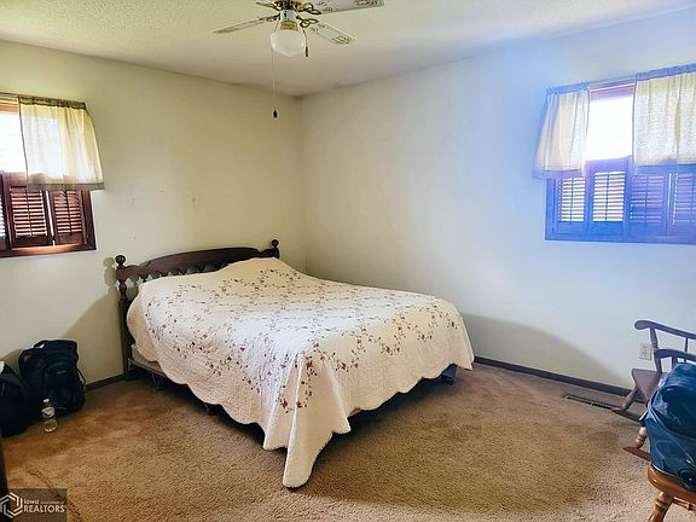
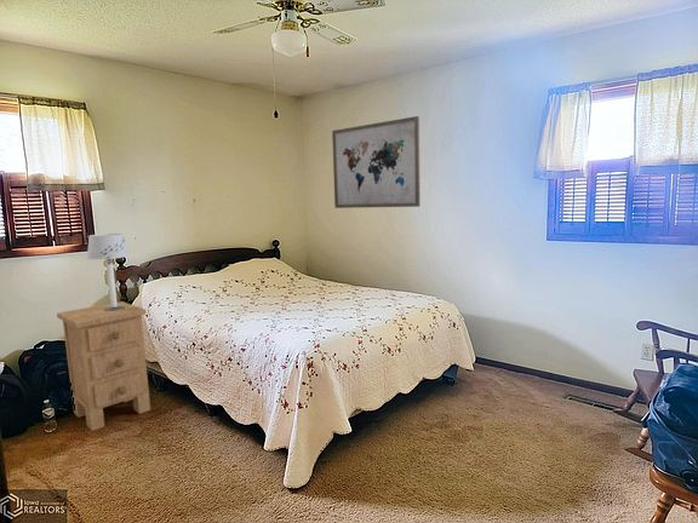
+ table lamp (110, 271)
+ wall art (373, 166)
+ nightstand (108, 363)
